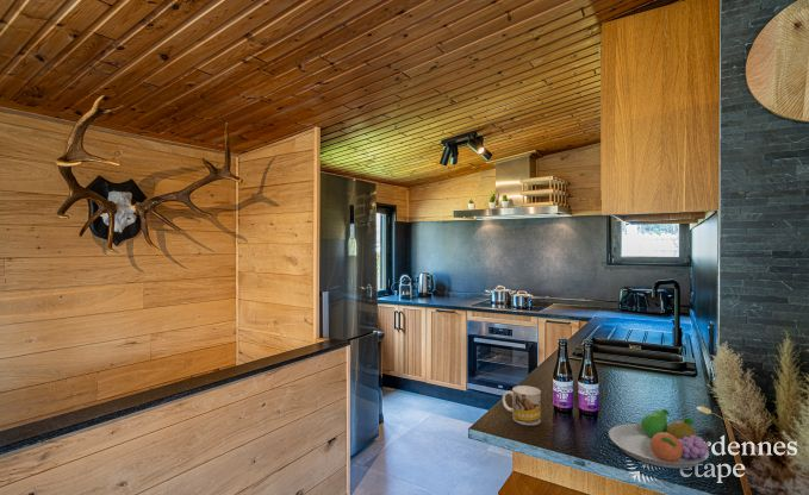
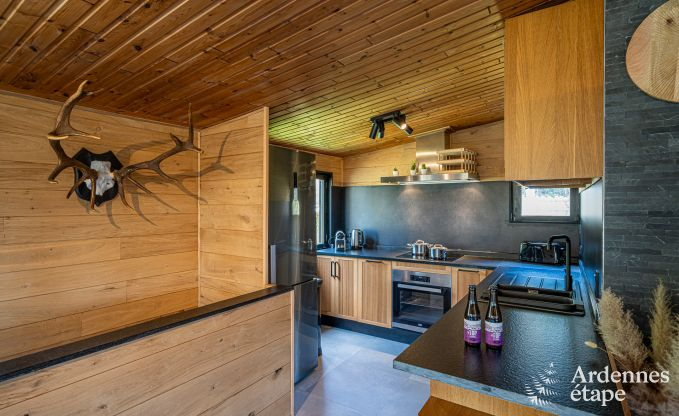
- fruit bowl (658, 432)
- mug (521, 403)
